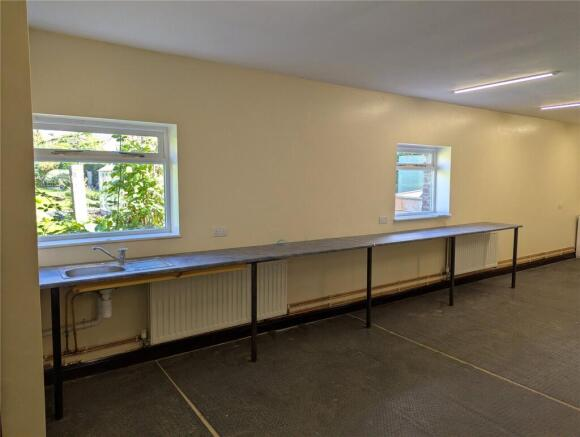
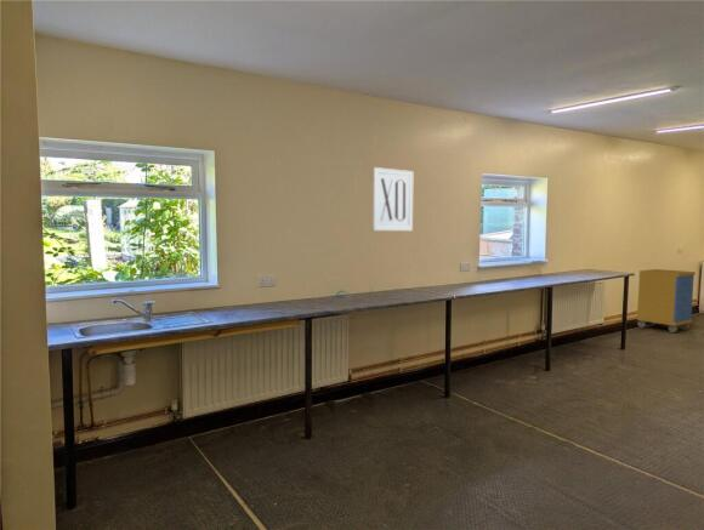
+ wall art (393, 200)
+ storage cabinet (665, 300)
